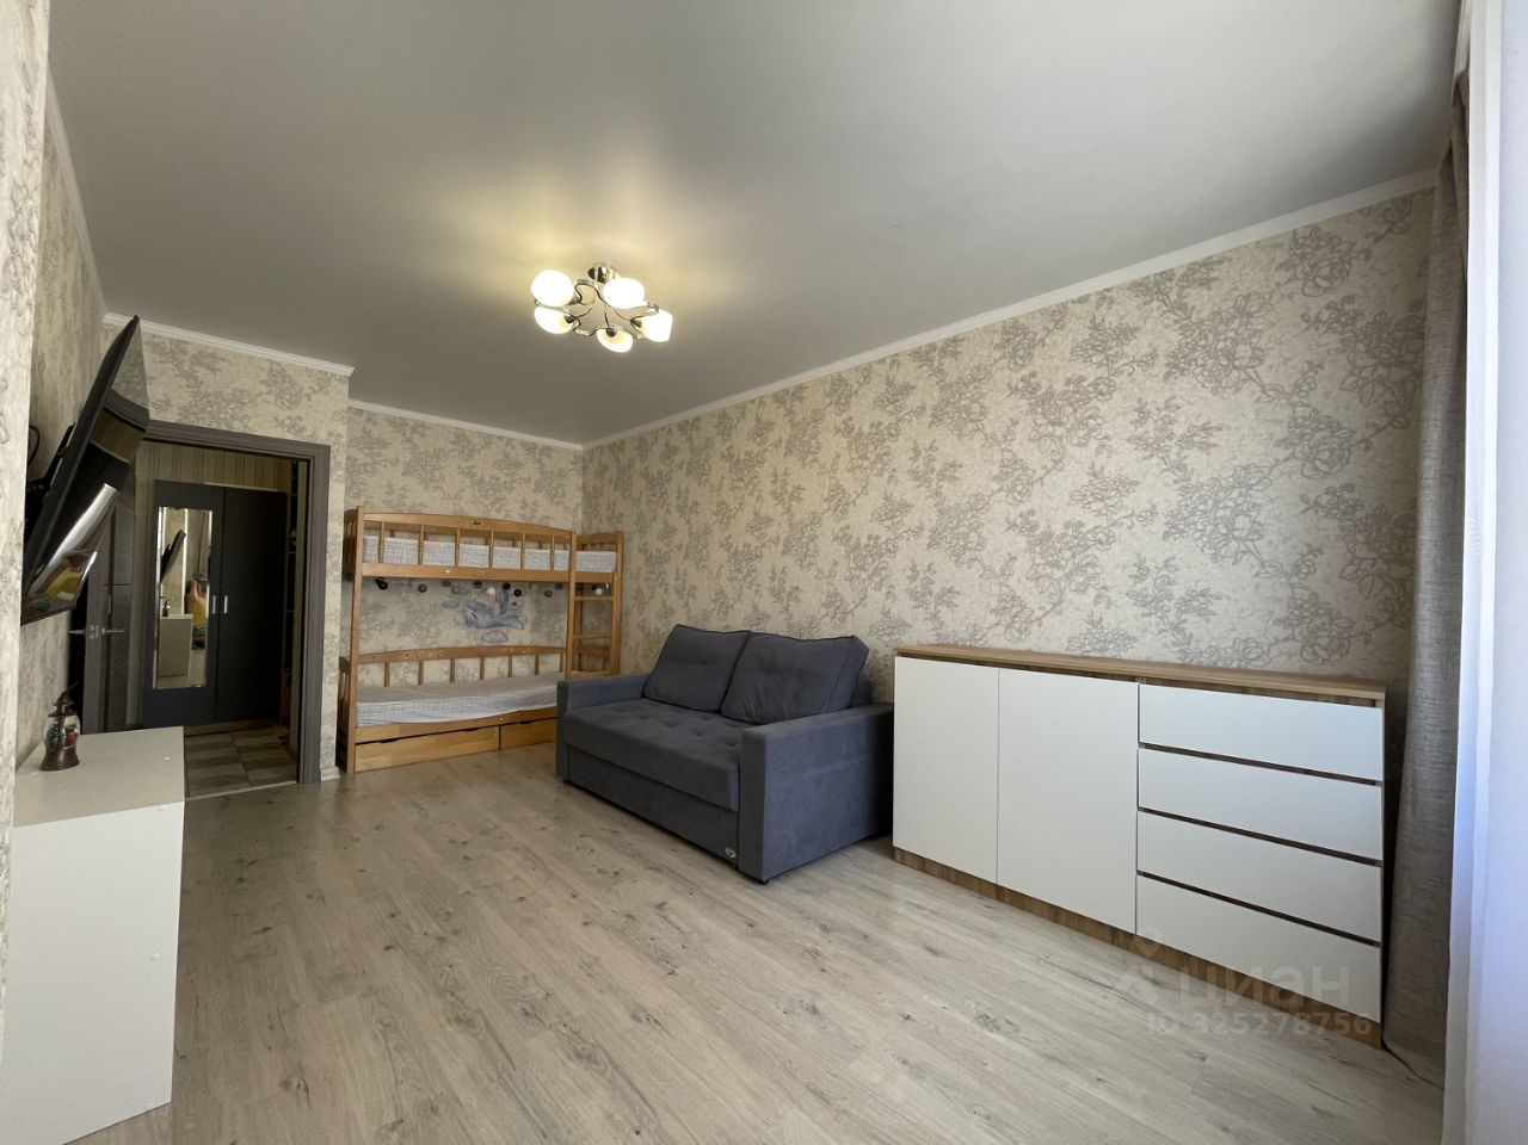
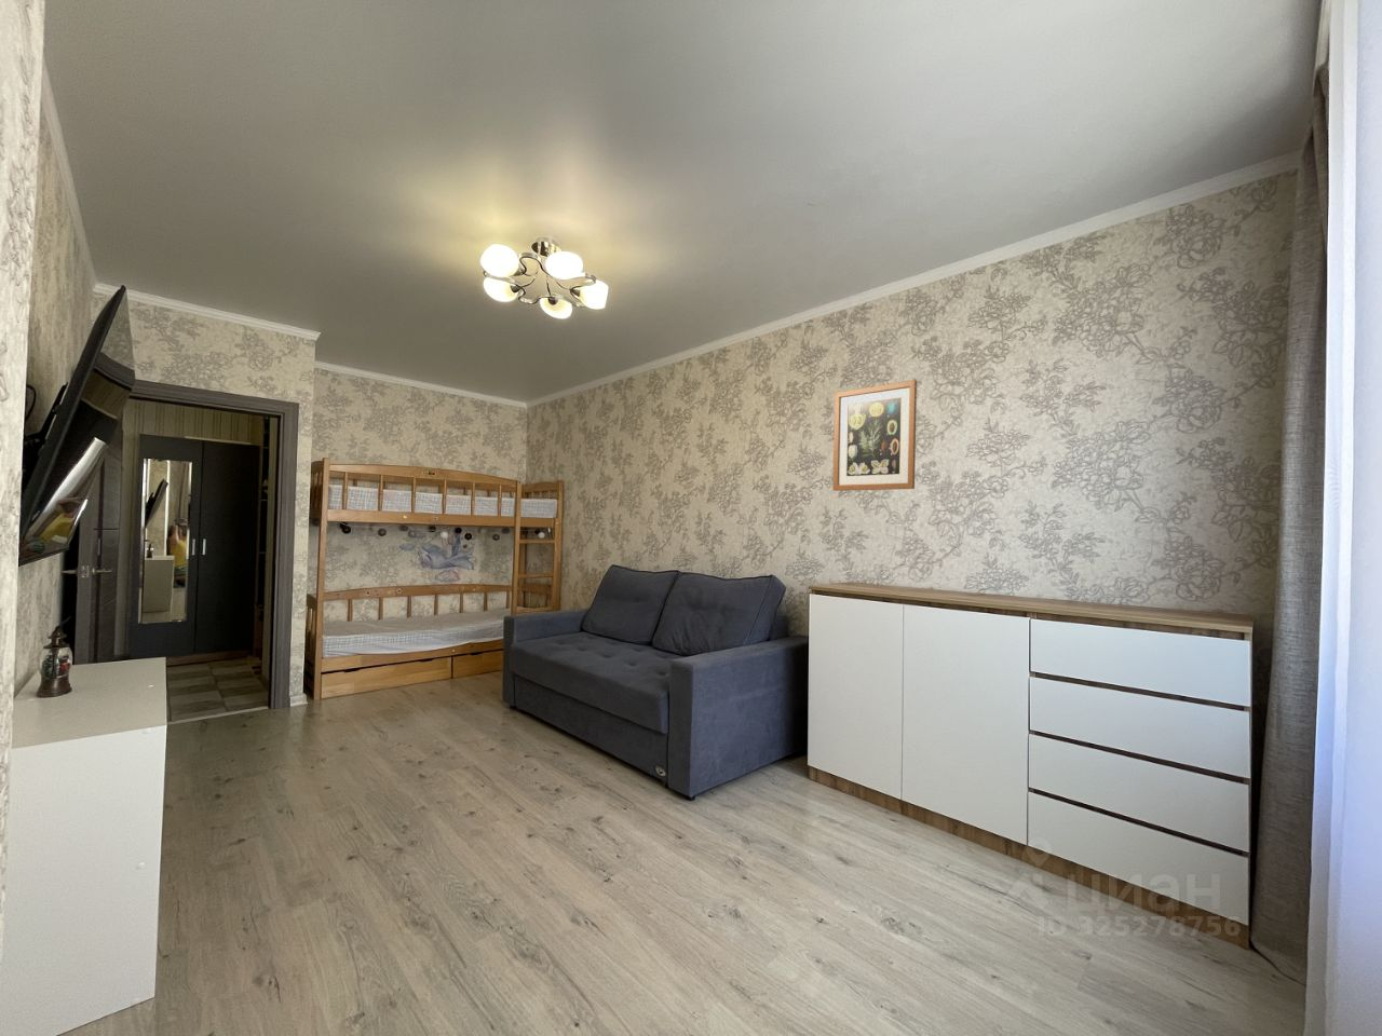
+ wall art (873, 439)
